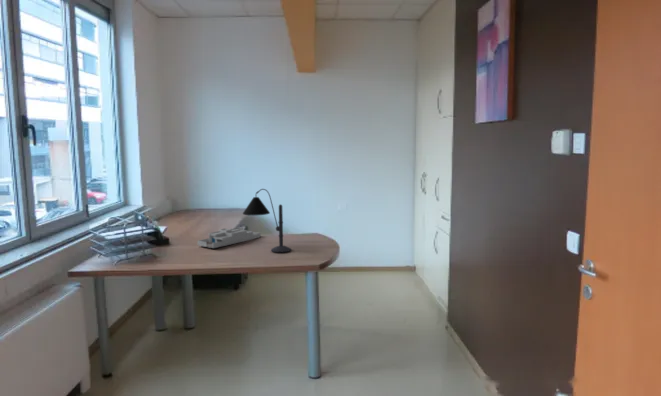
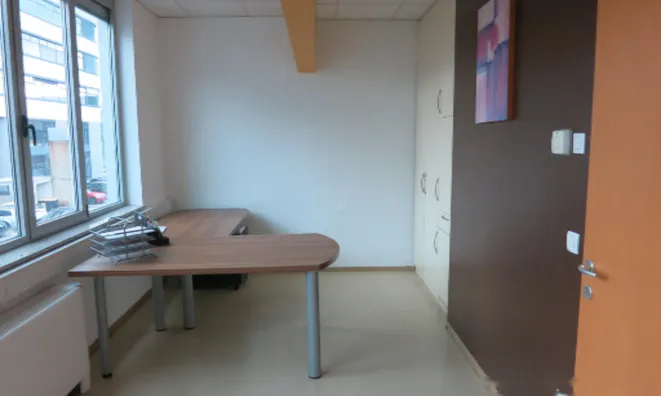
- desk organizer (230, 235)
- desk lamp (265, 214)
